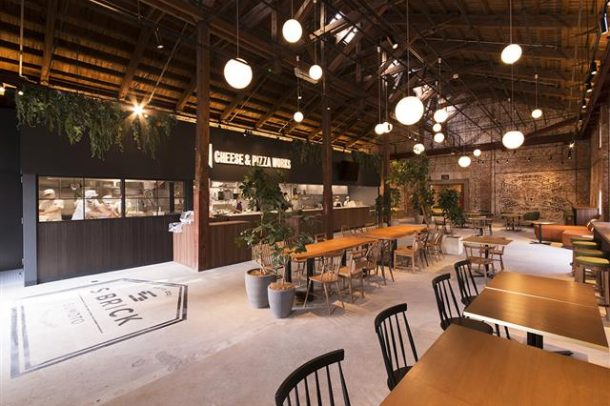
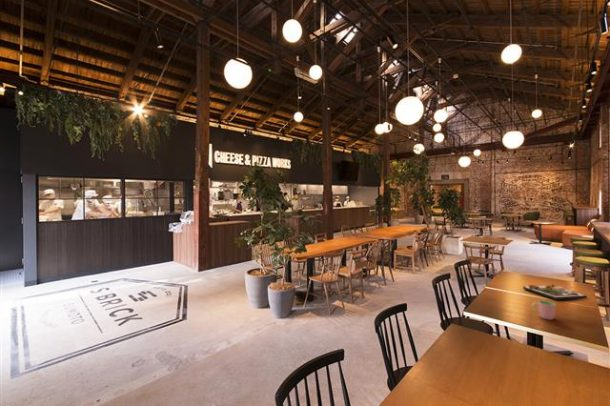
+ cup (543, 309)
+ dinner plate (553, 290)
